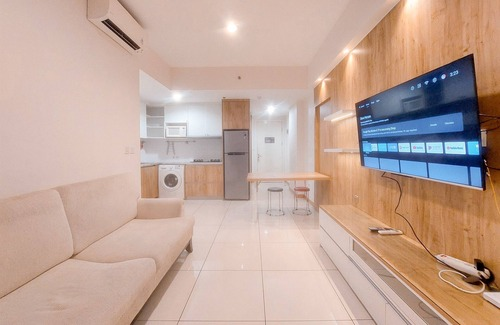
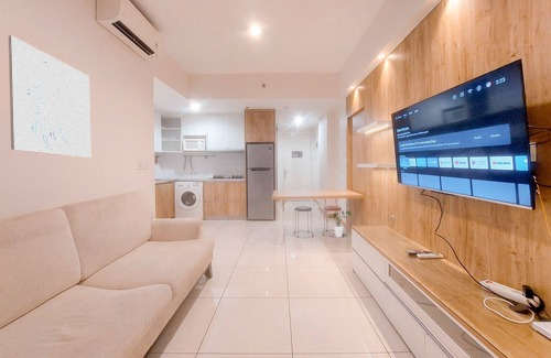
+ wall art (56, 106)
+ house plant (338, 223)
